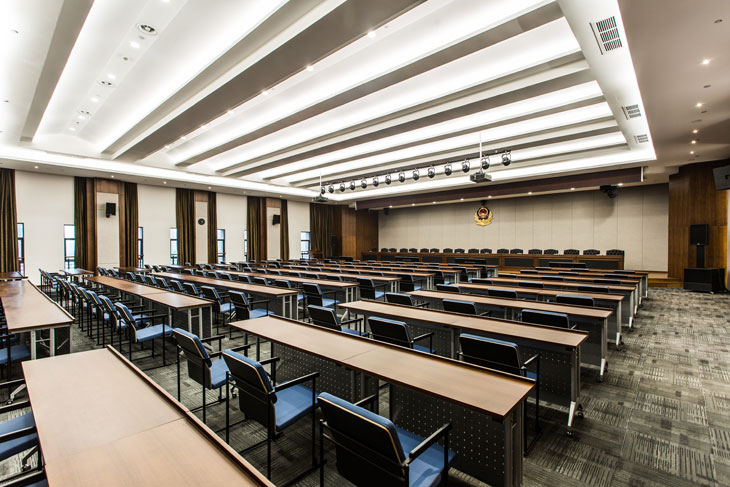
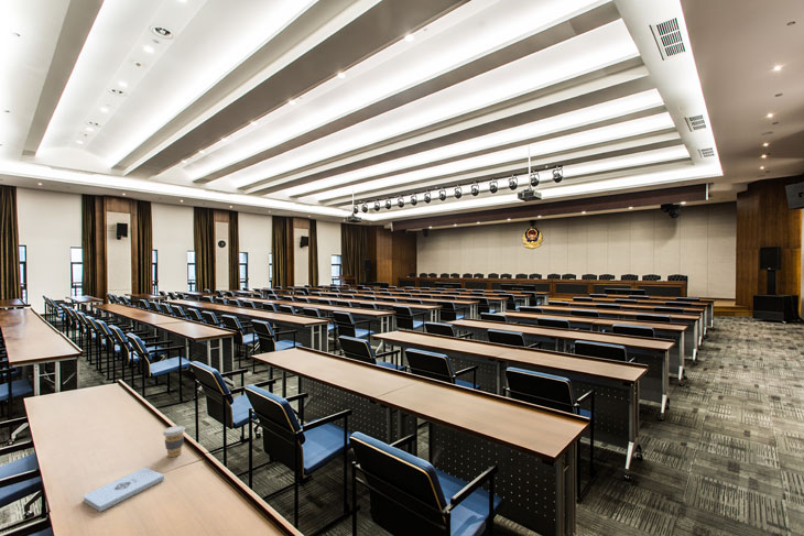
+ notepad (124, 486)
+ coffee cup (174, 441)
